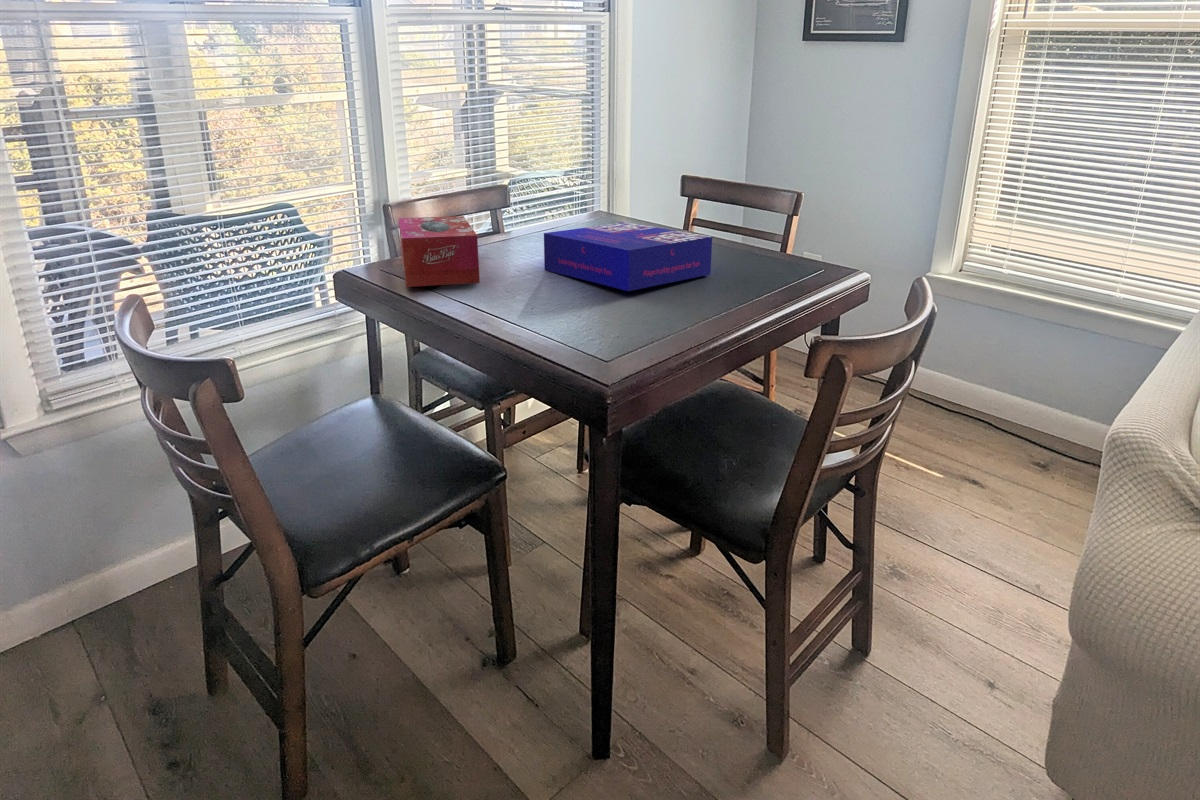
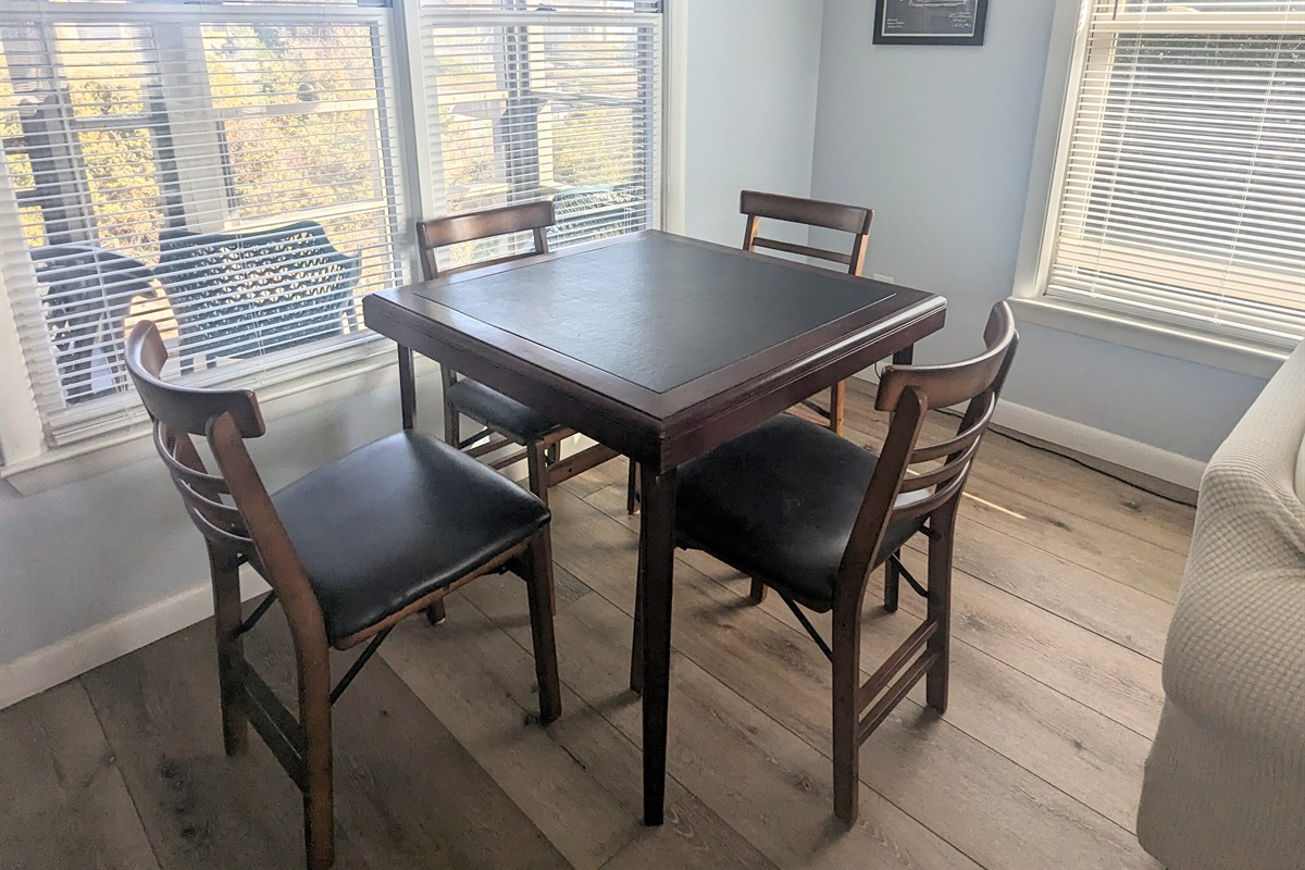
- tissue box (436, 248)
- board game (626, 253)
